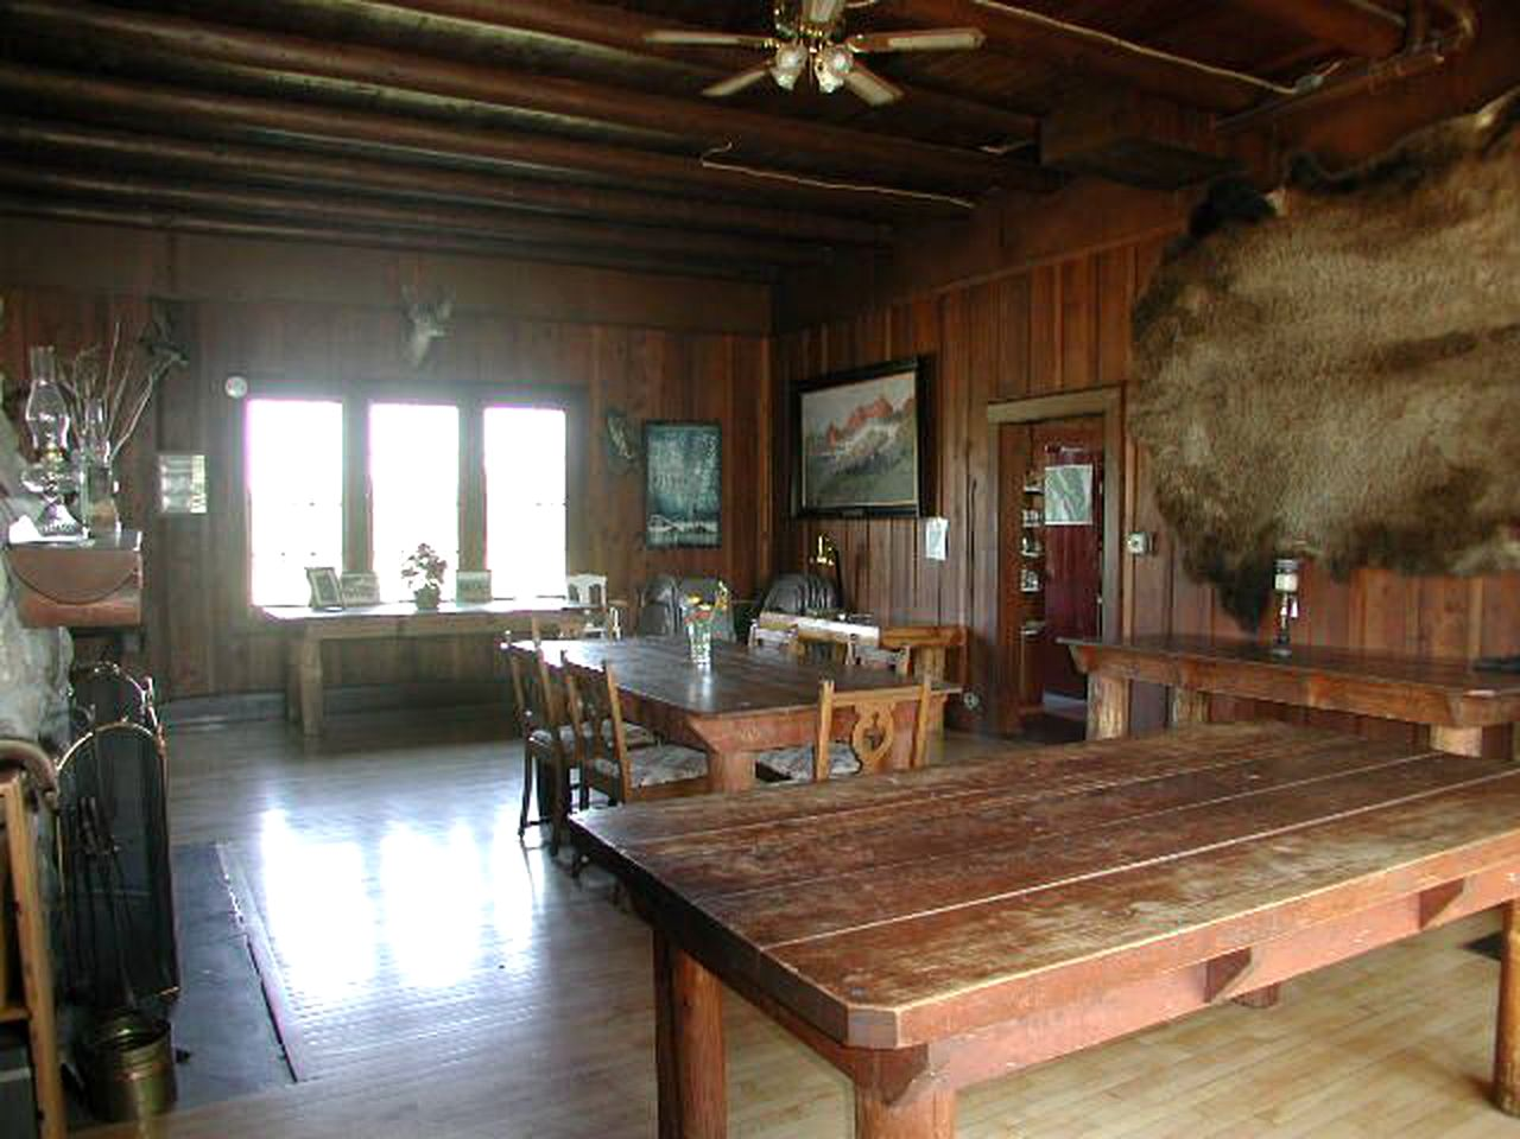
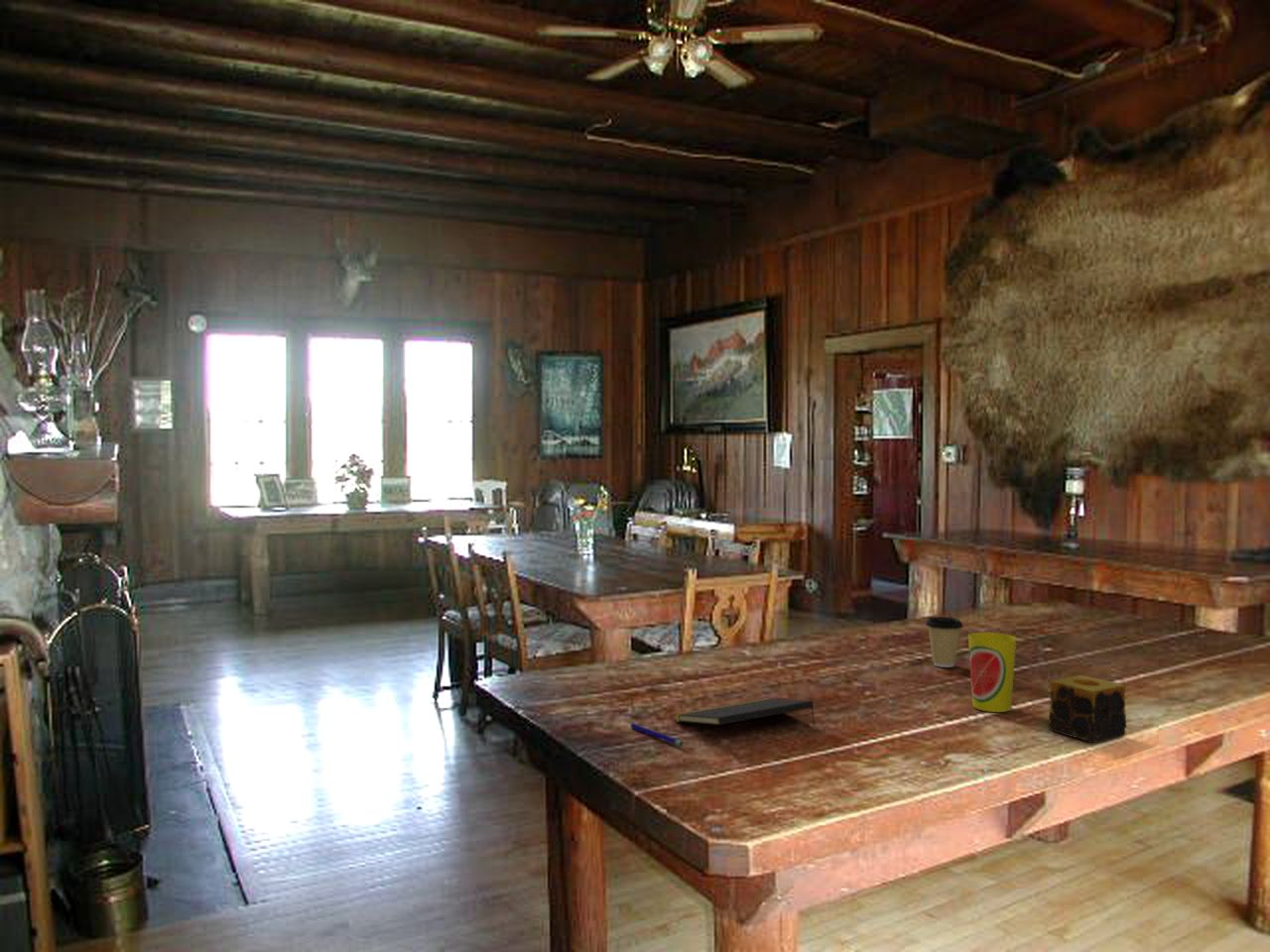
+ candle (1086, 707)
+ coffee cup (944, 641)
+ cup (991, 671)
+ notepad (742, 711)
+ pen (656, 734)
